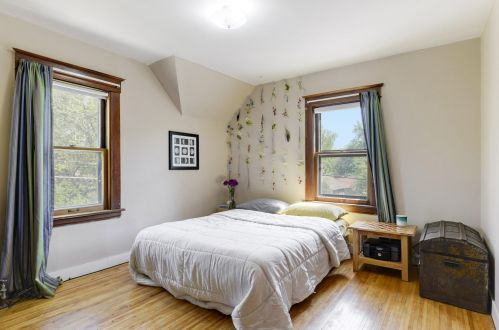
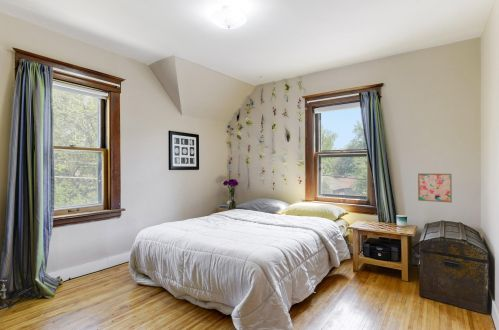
+ wall art (434, 187)
